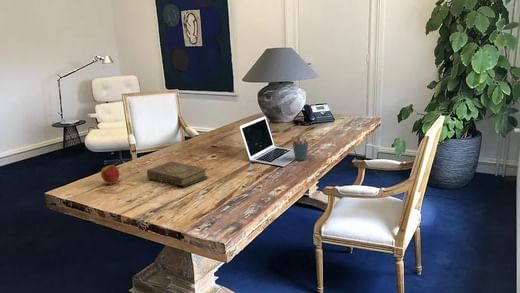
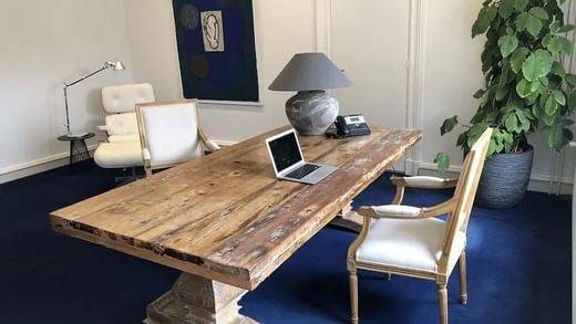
- book (176, 173)
- pen holder (300, 146)
- apple (110, 174)
